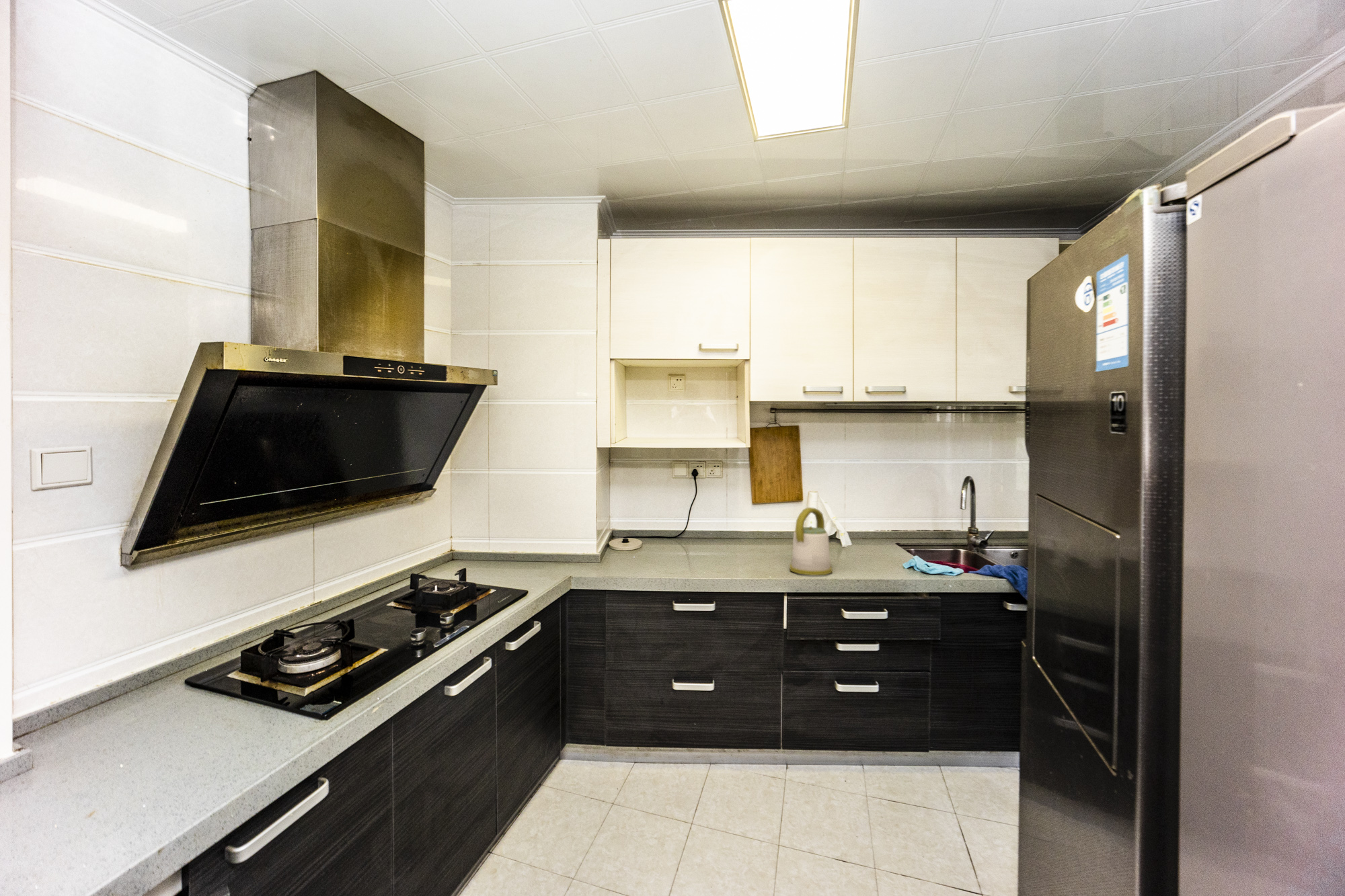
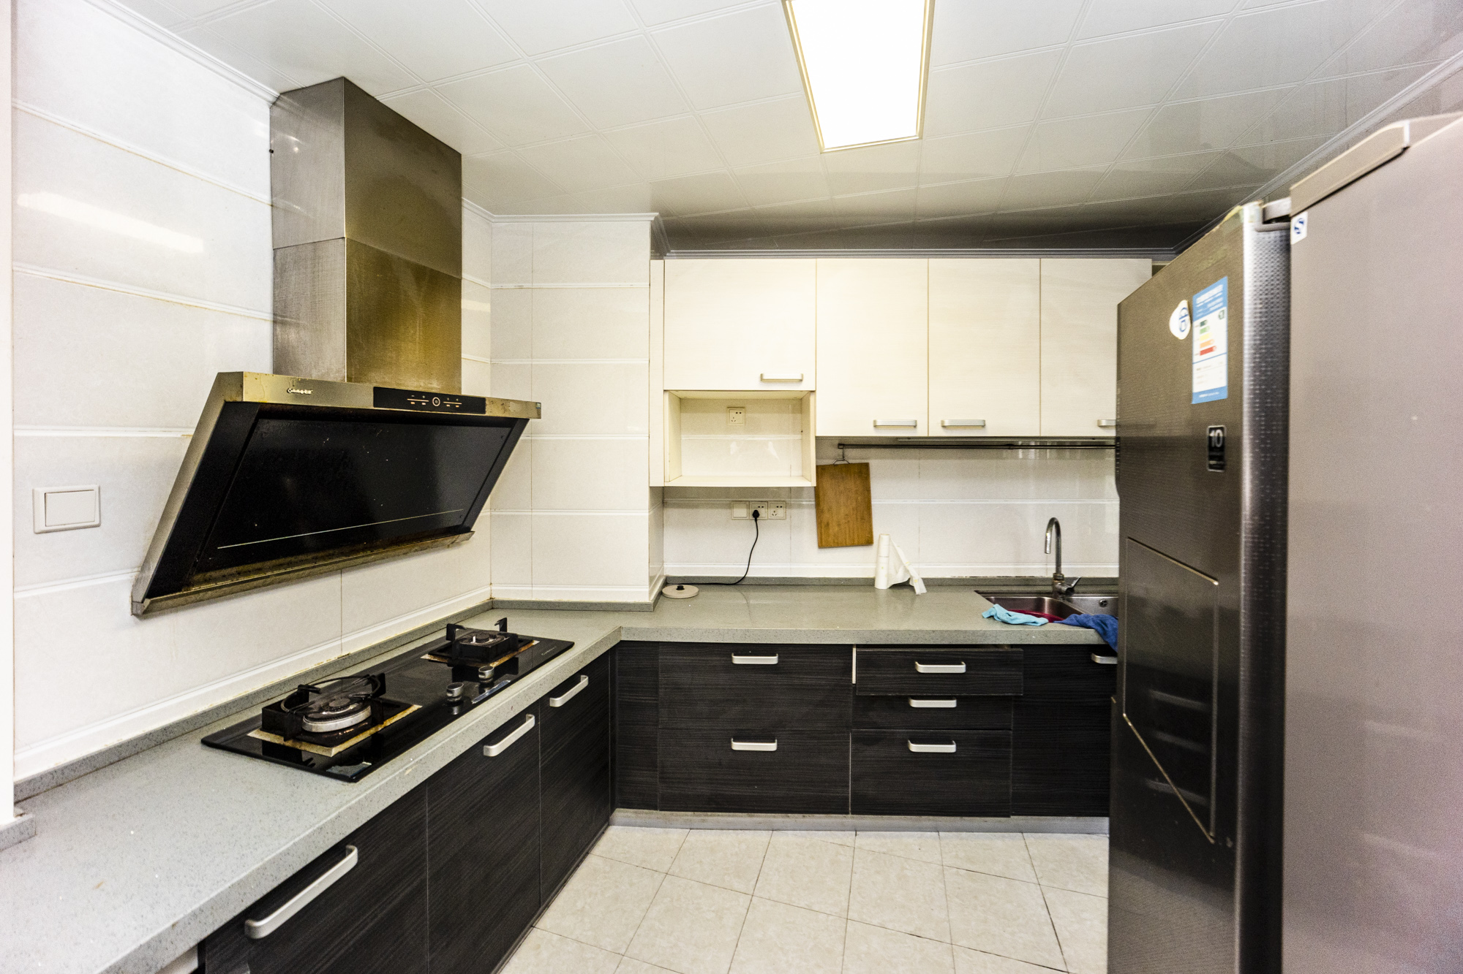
- kettle (812, 538)
